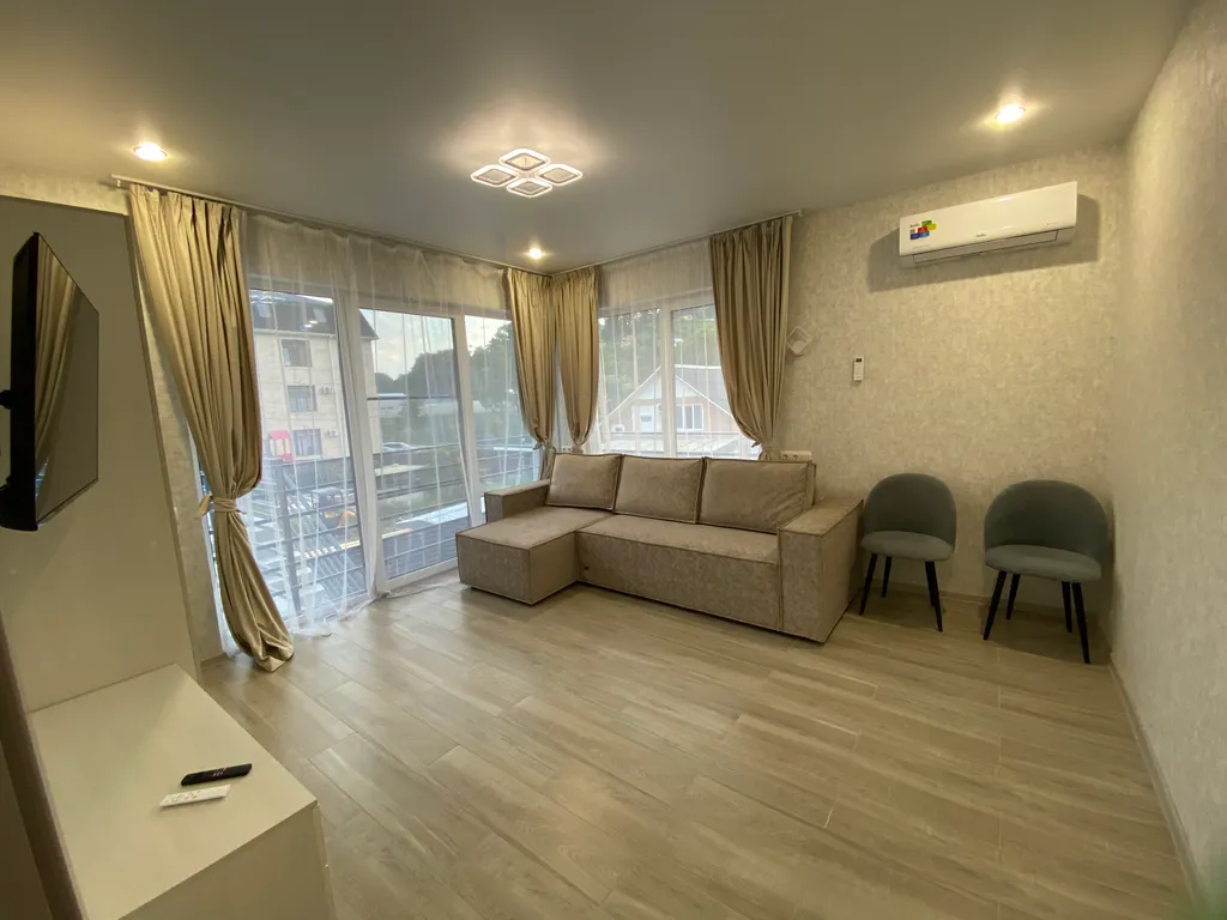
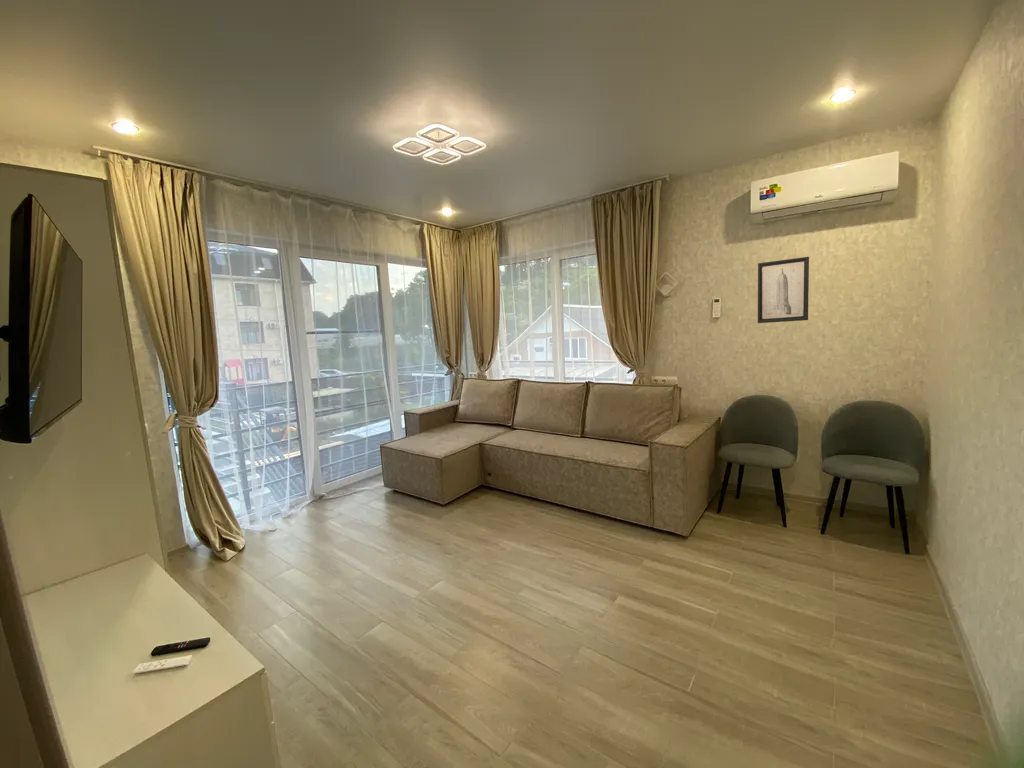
+ wall art (782, 291)
